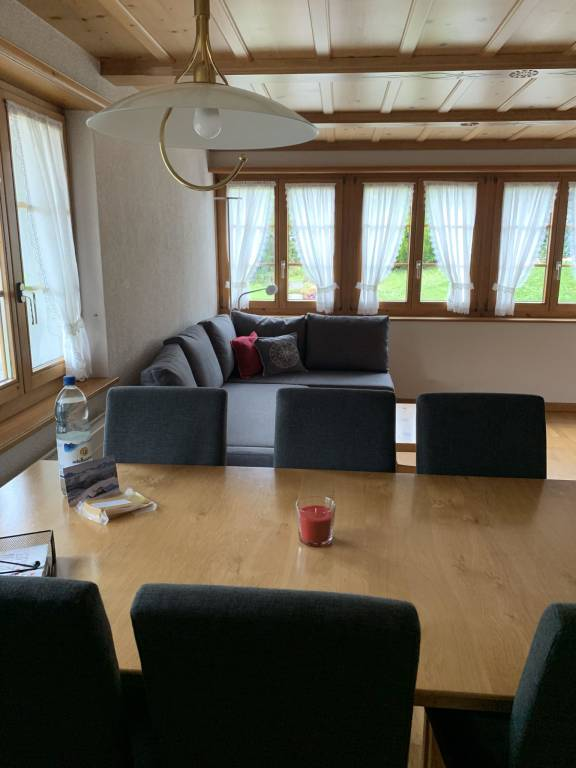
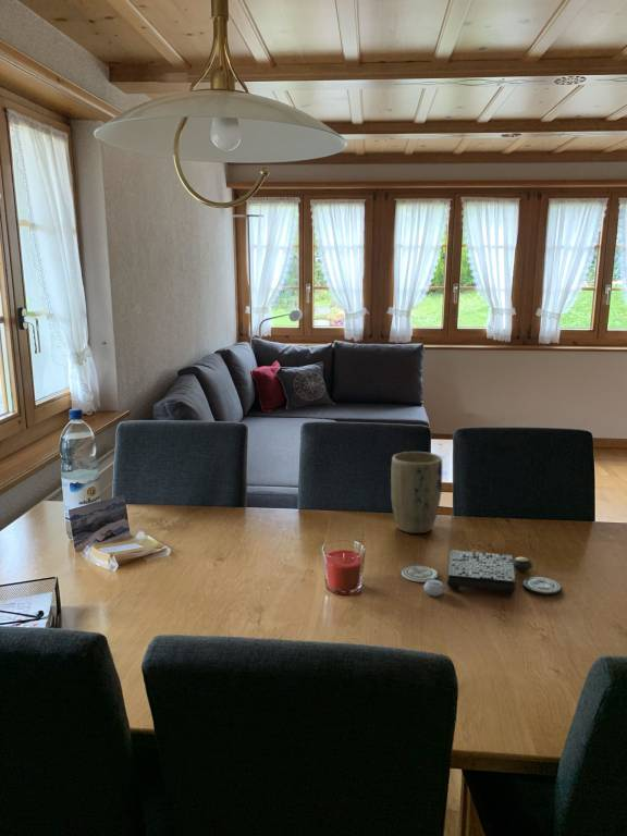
+ board game (479, 573)
+ plant pot (416, 492)
